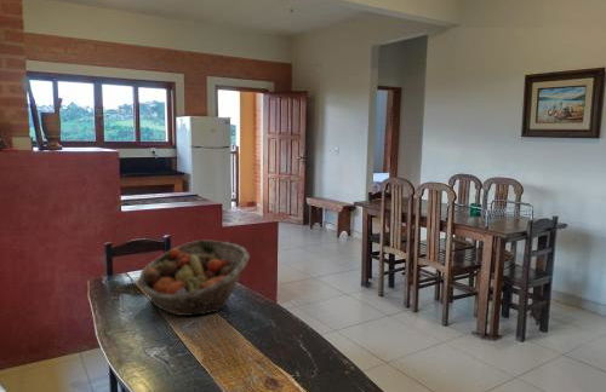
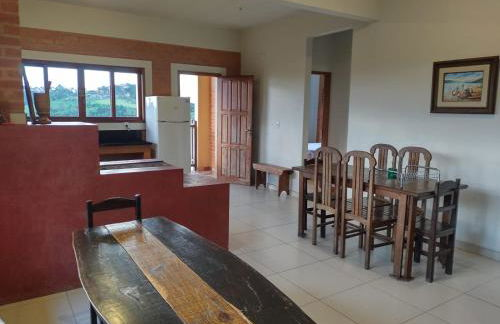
- fruit basket (194, 275)
